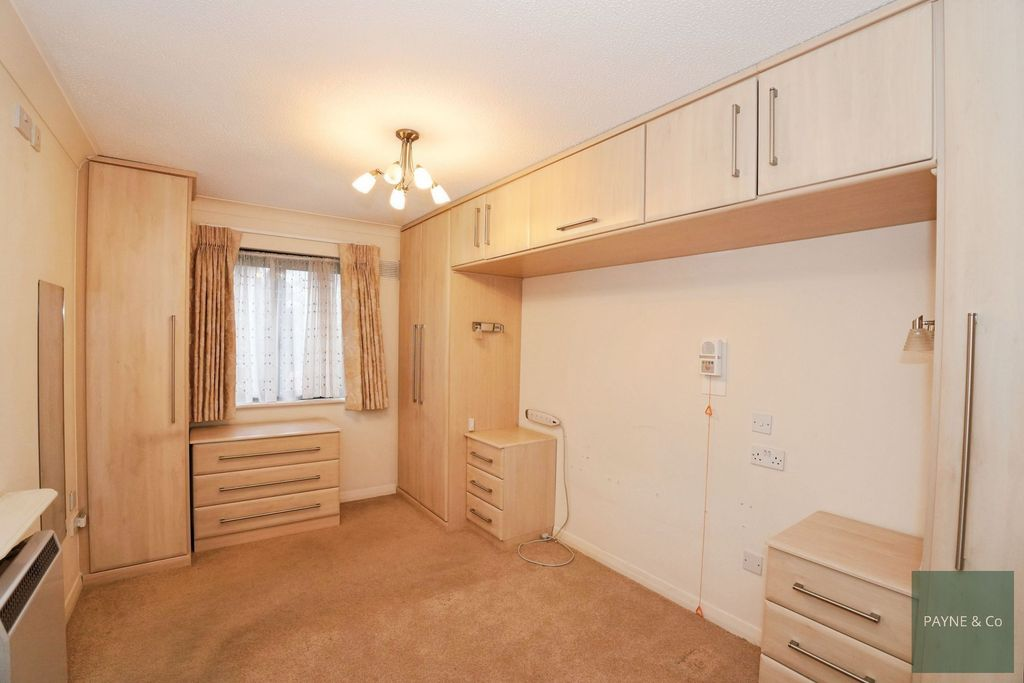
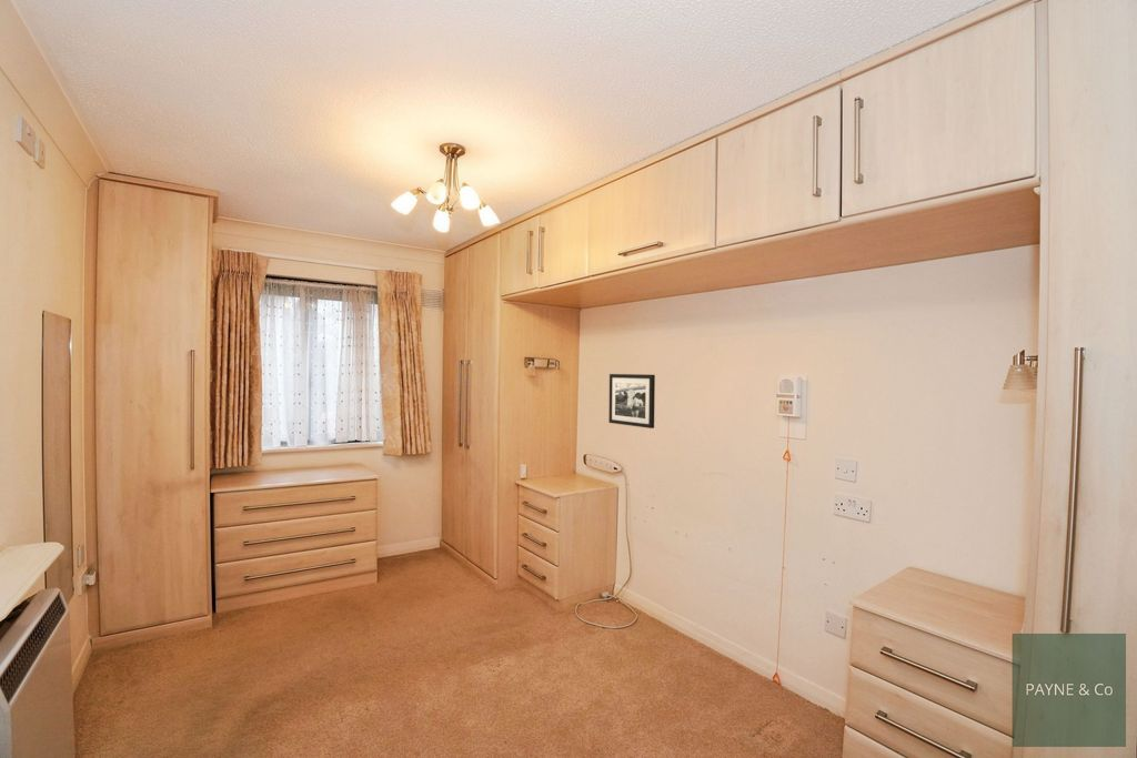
+ picture frame (631, 400)
